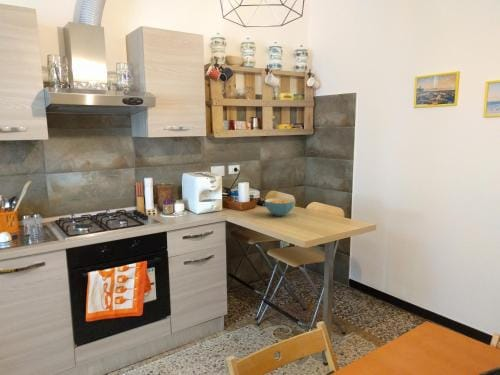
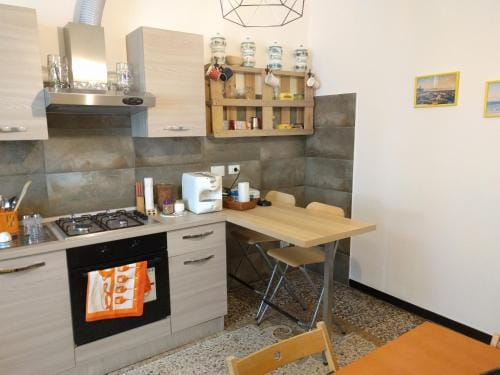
- cereal bowl (279, 207)
